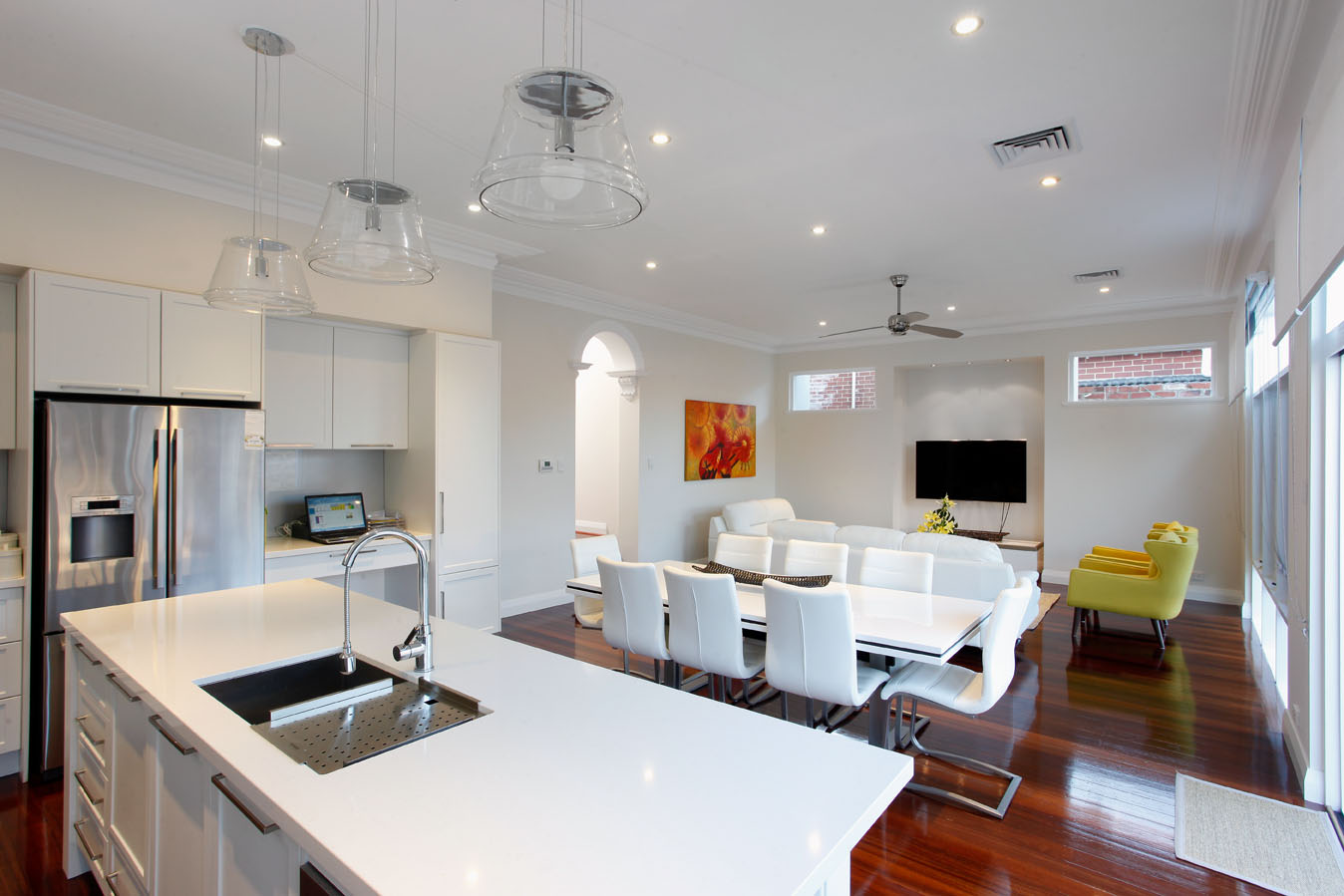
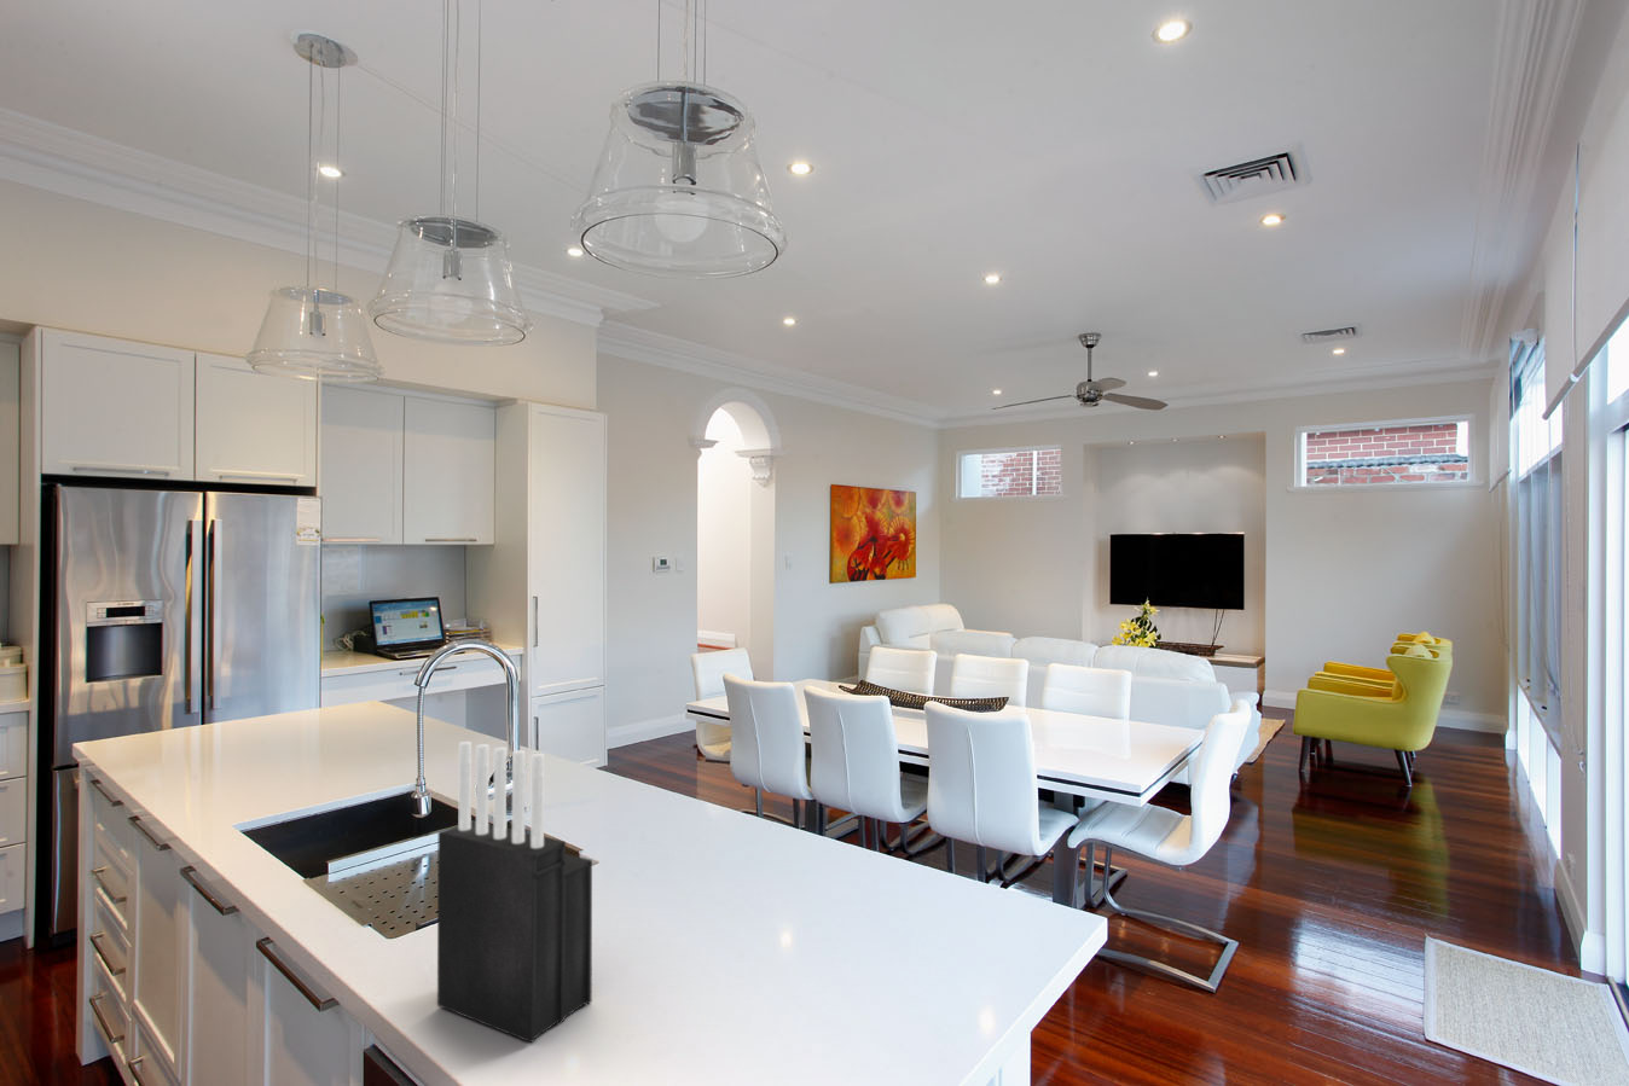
+ knife block (521, 871)
